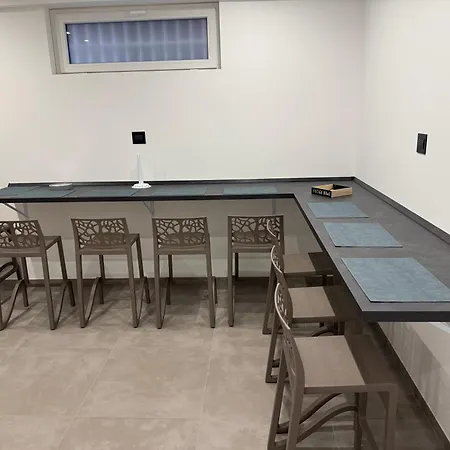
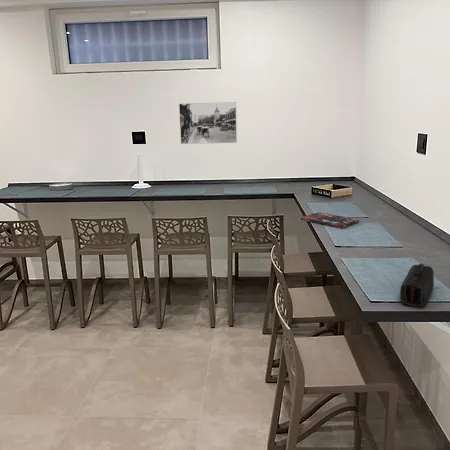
+ pencil case (417, 278)
+ book (329, 219)
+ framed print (208, 123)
